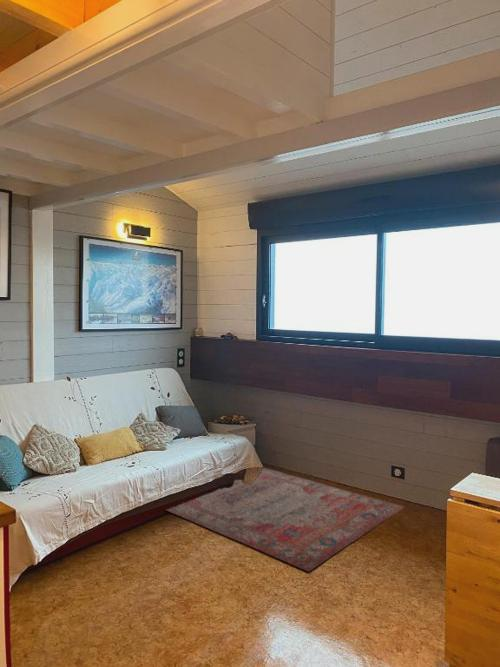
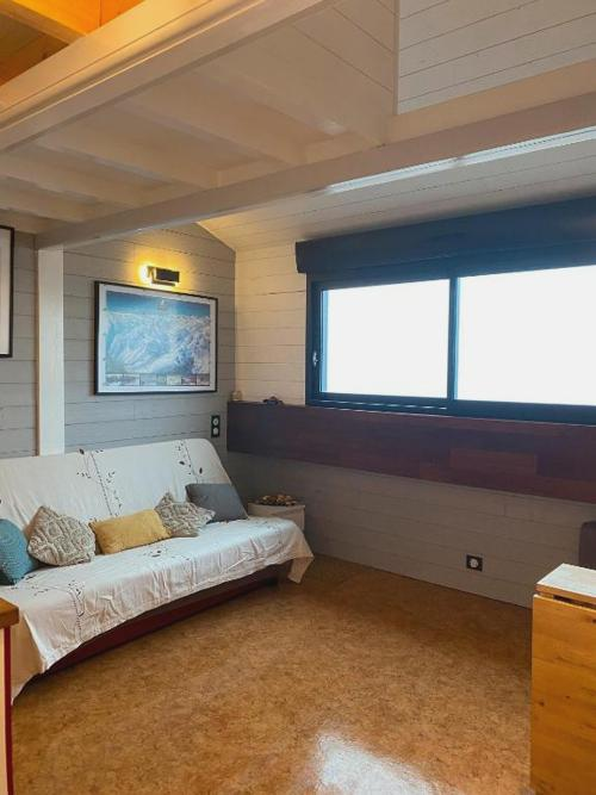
- rug (253, 496)
